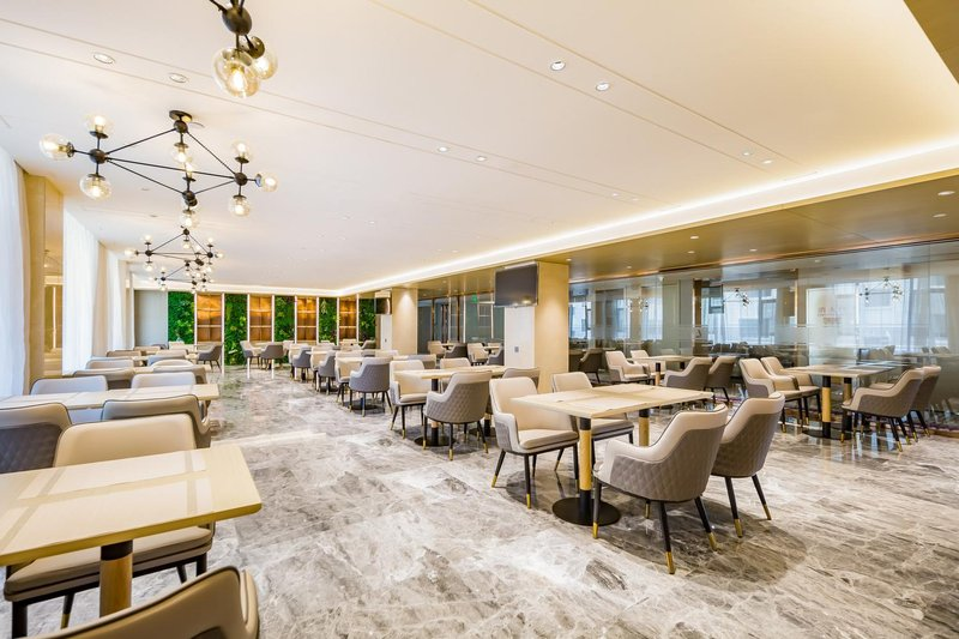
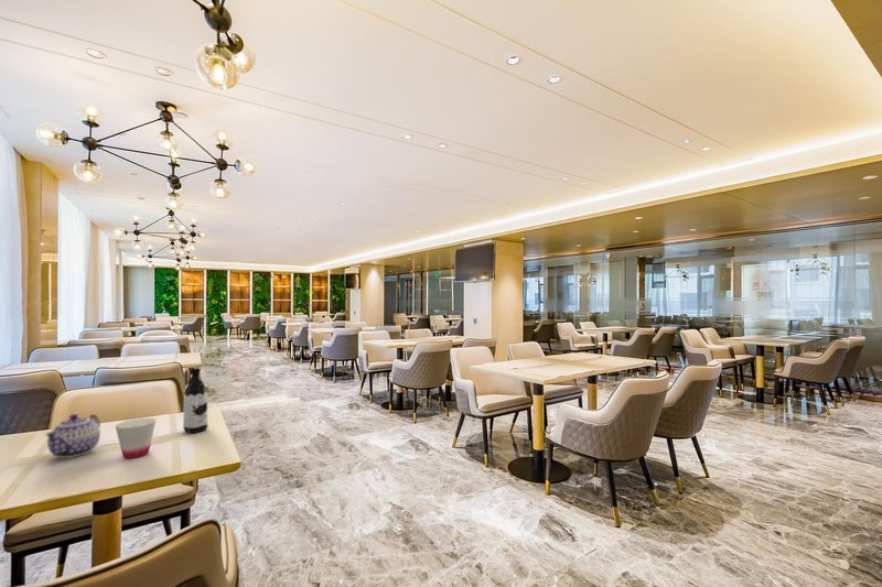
+ teapot (74, 434)
+ water bottle (195, 399)
+ cup (136, 438)
